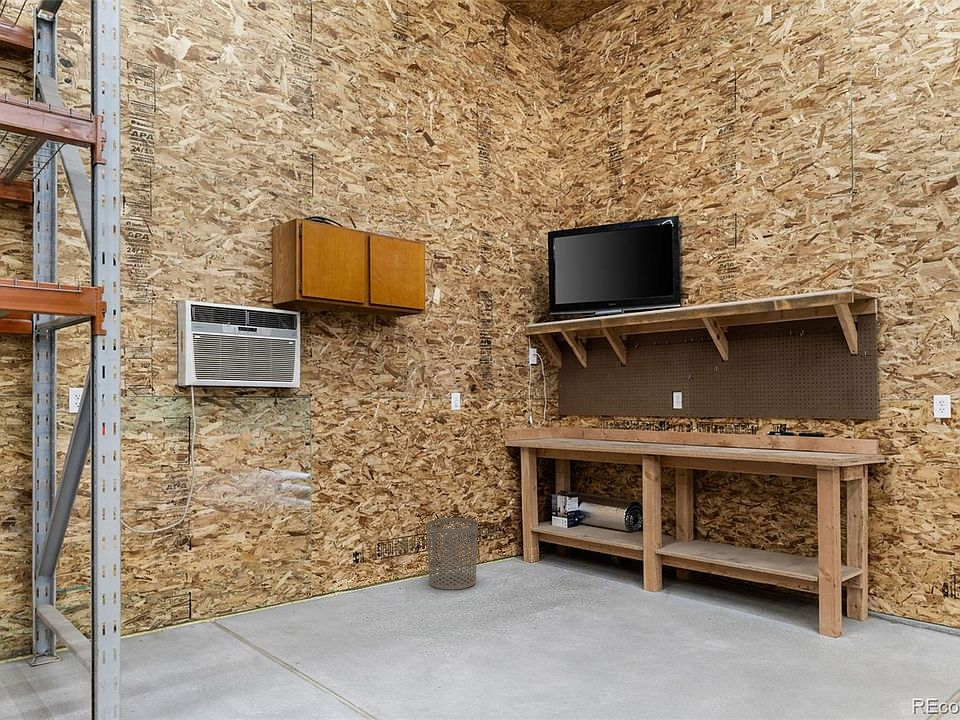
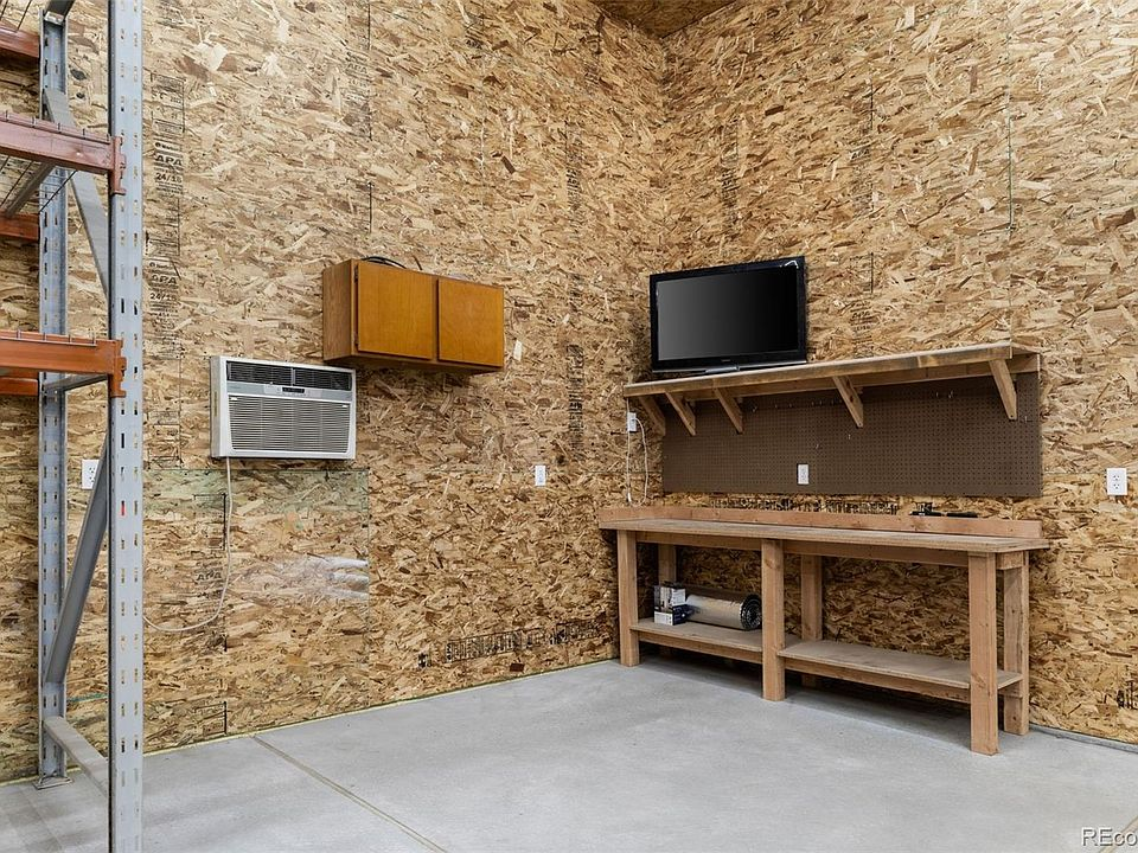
- waste bin (452, 552)
